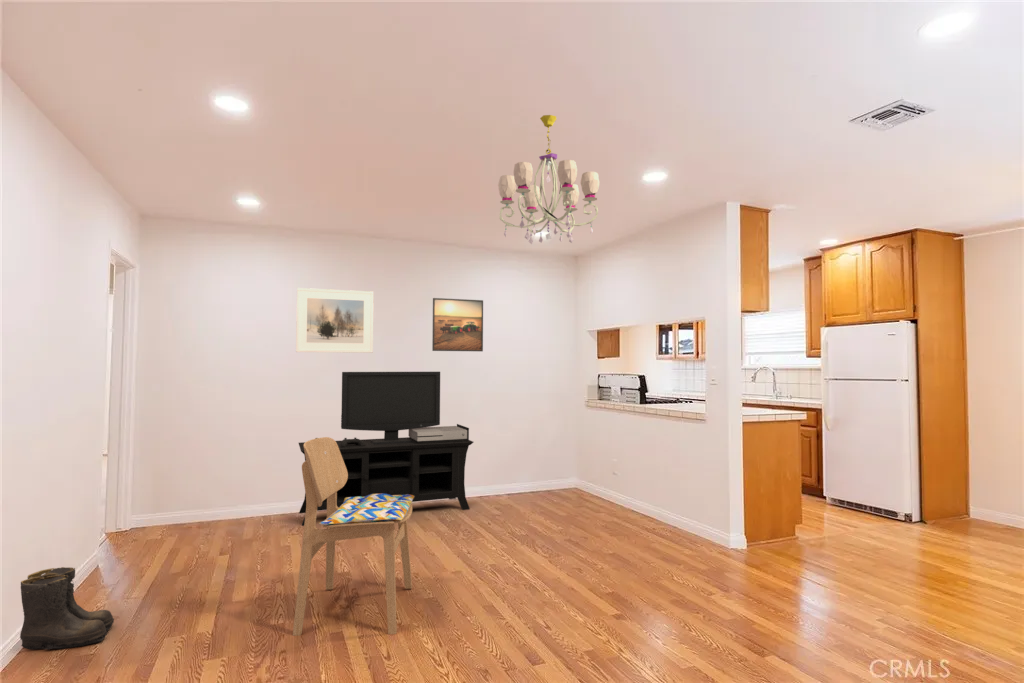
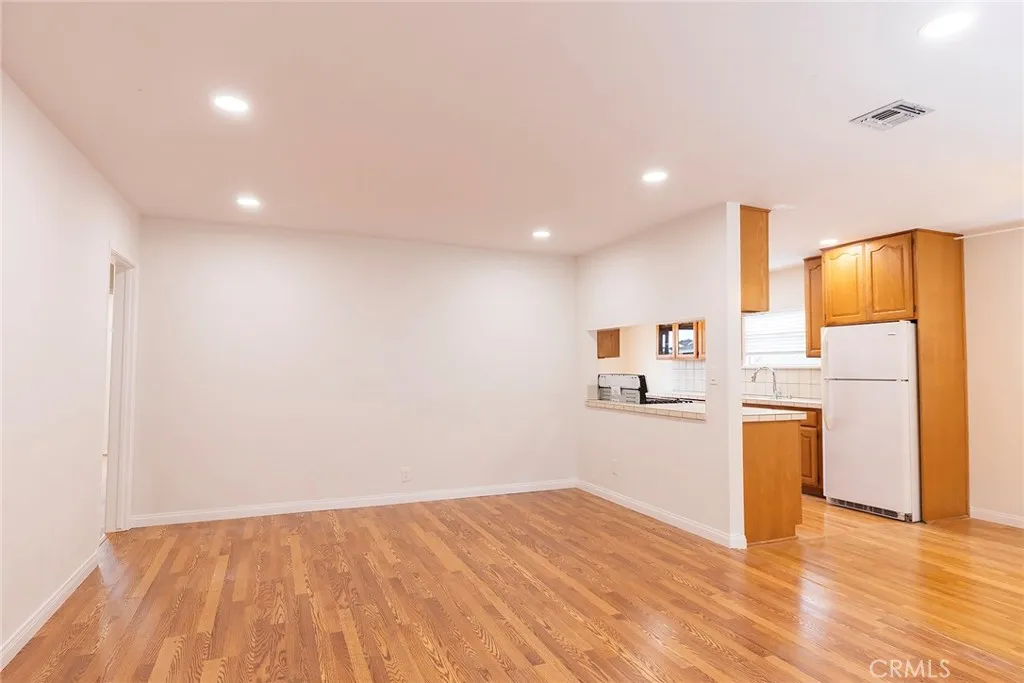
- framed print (458, 325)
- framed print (335, 321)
- chandelier (548, 178)
- boots (68, 604)
- dining chair (358, 524)
- media console (387, 441)
